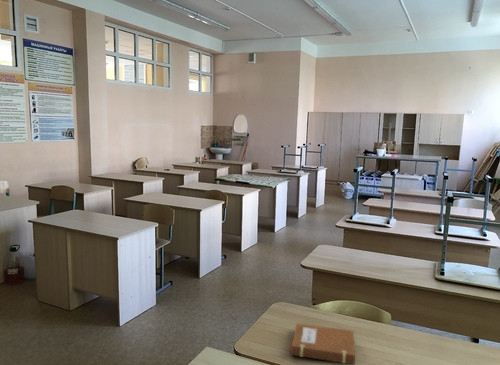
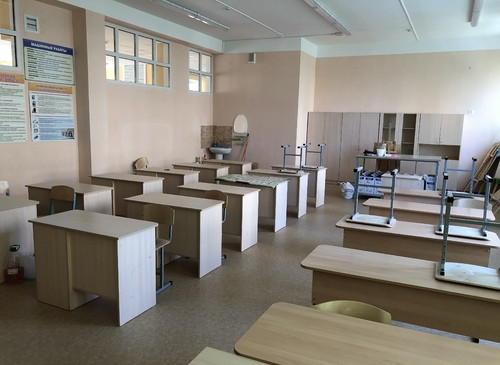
- notebook (321, 342)
